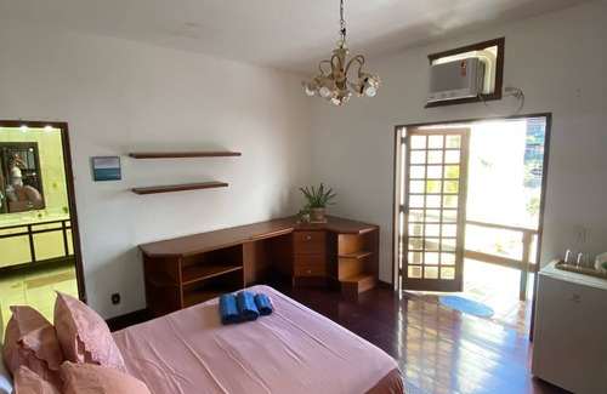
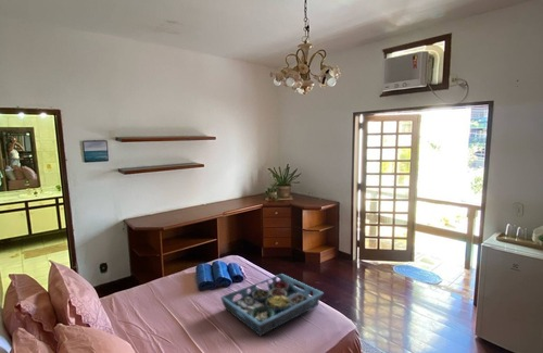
+ serving tray (273, 300)
